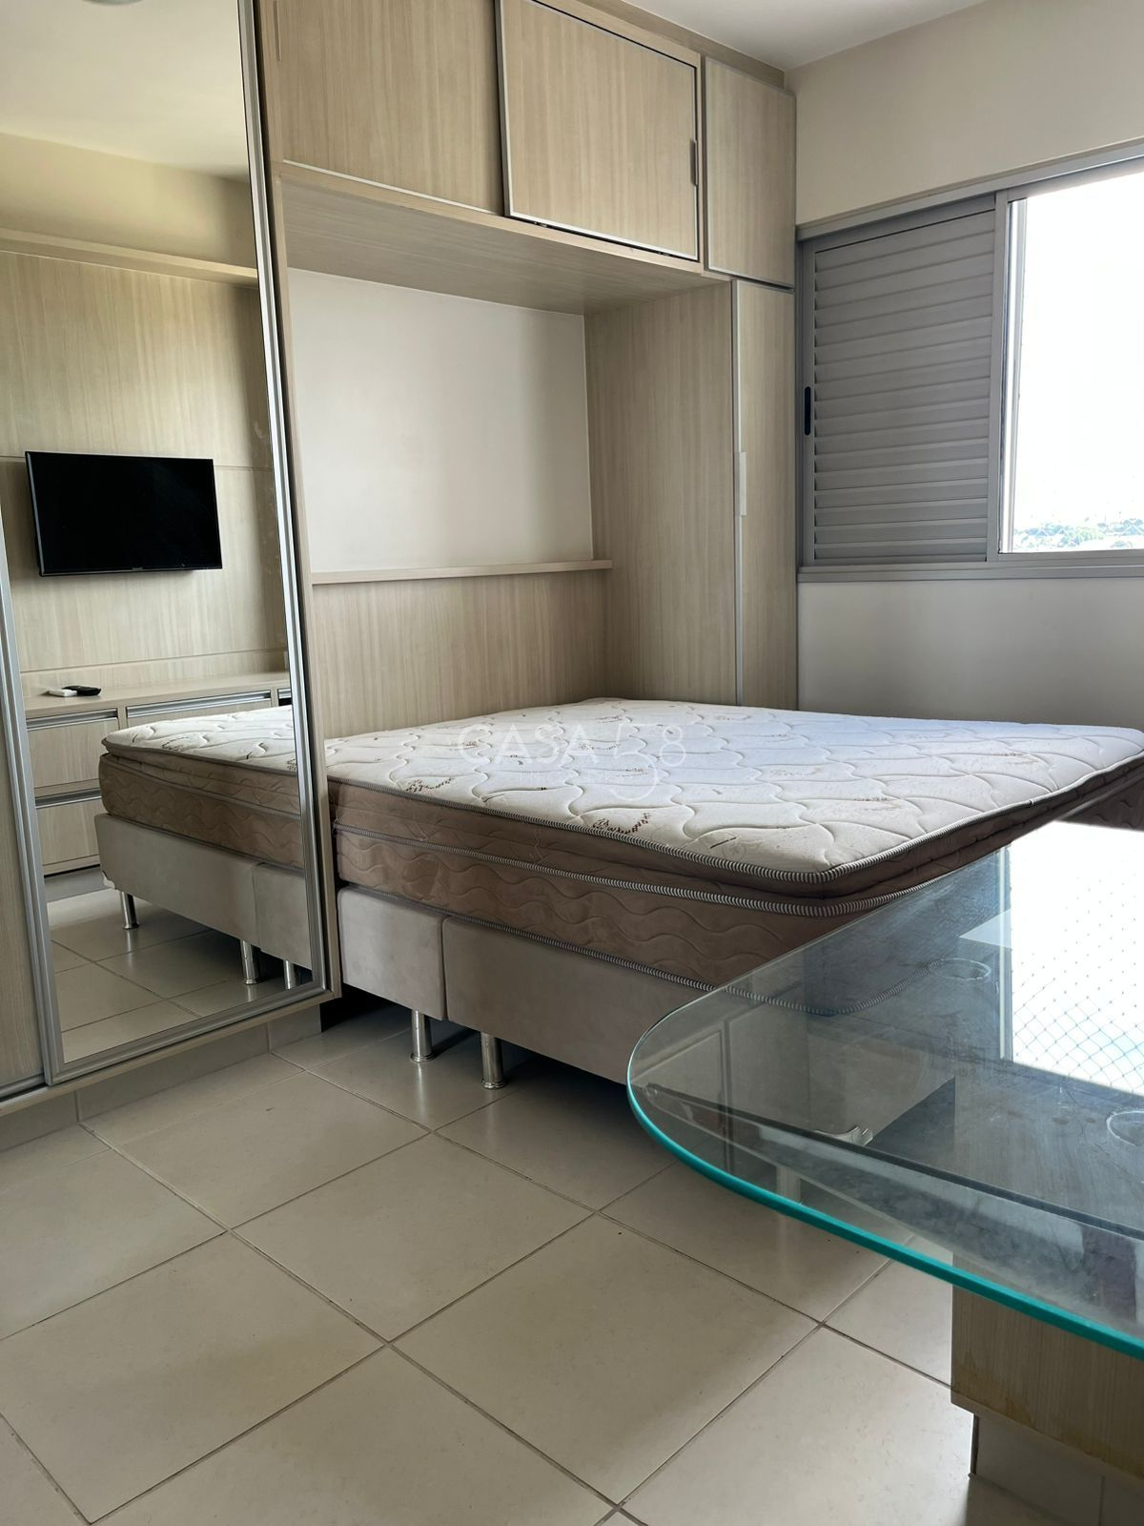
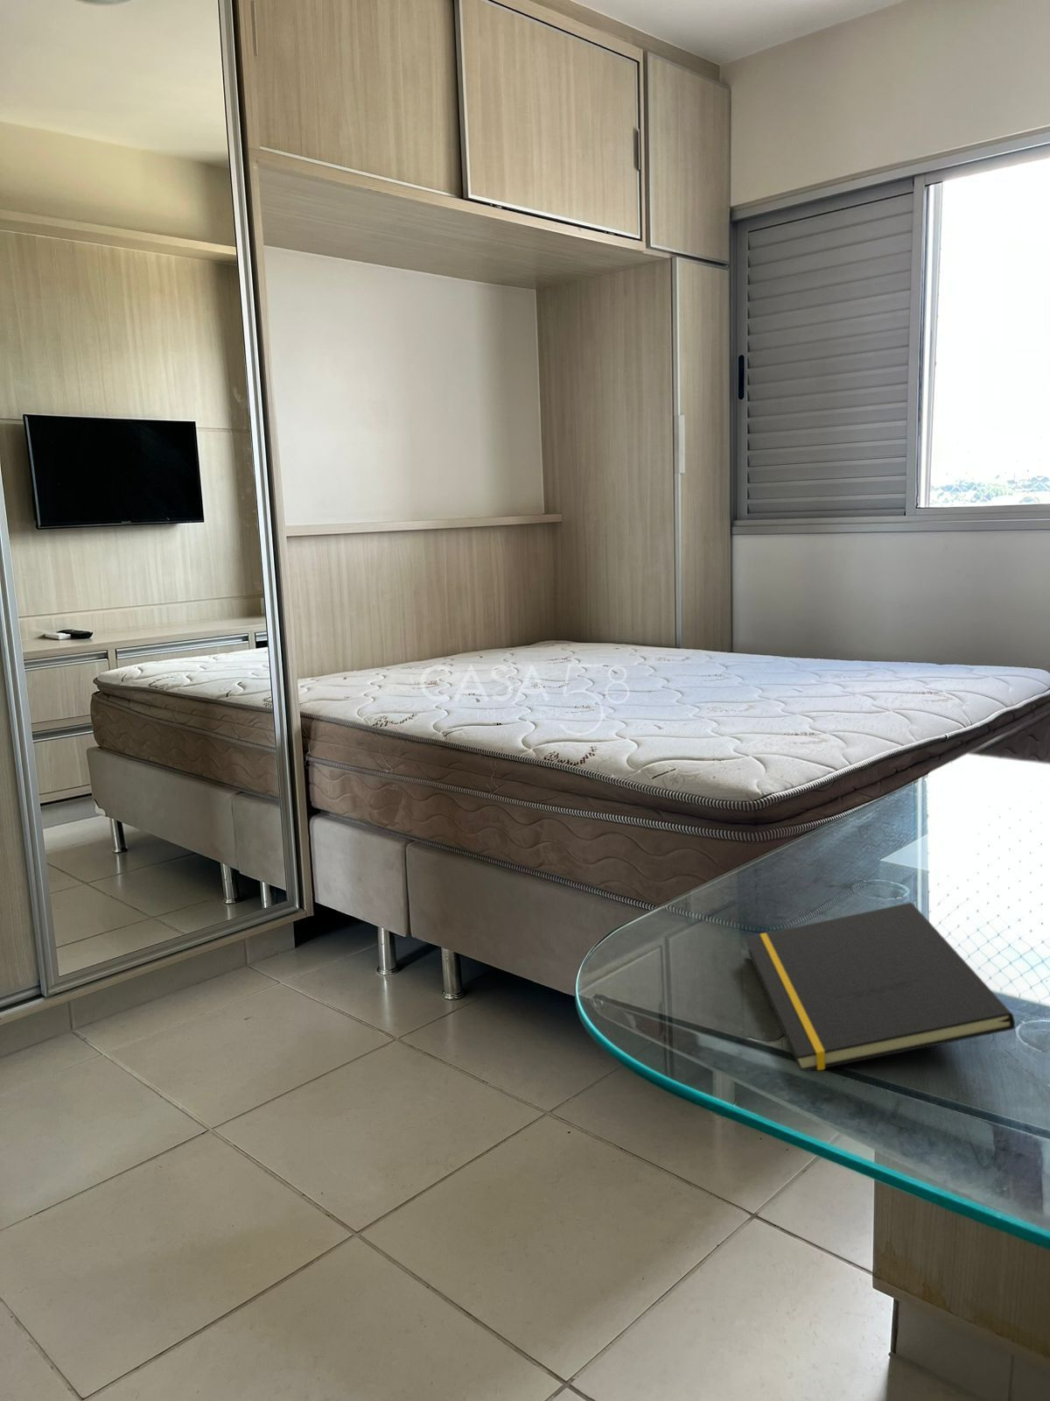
+ notepad (863, 977)
